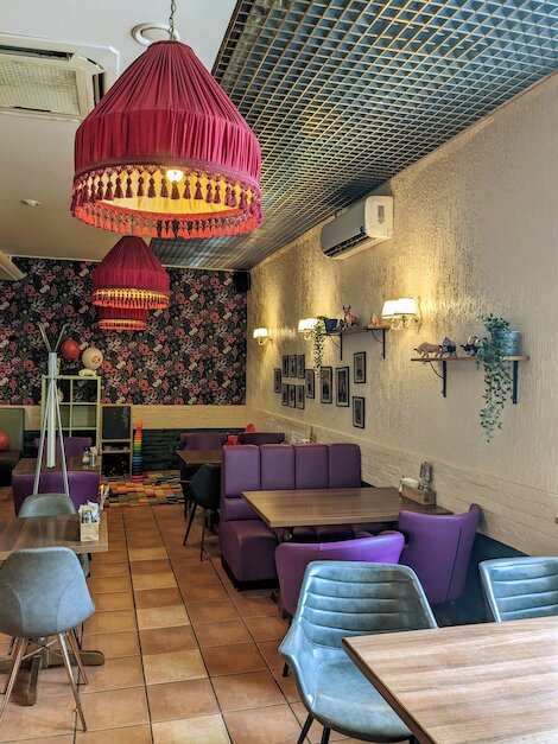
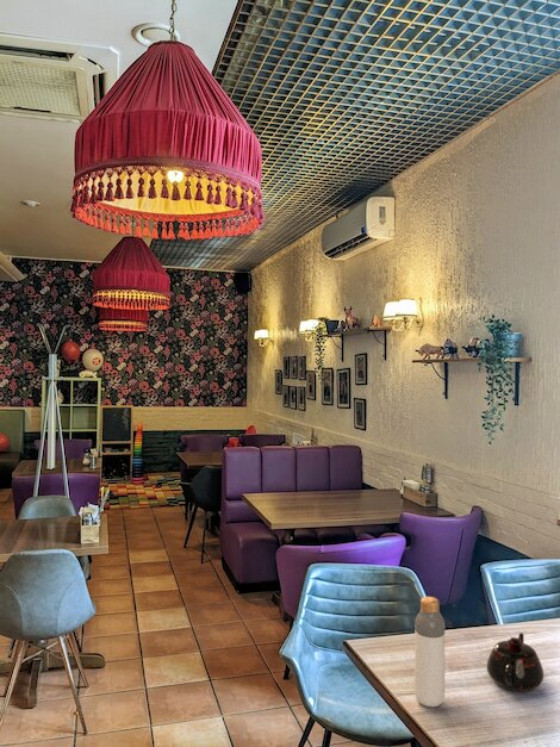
+ bottle (429, 650)
+ teapot (515, 659)
